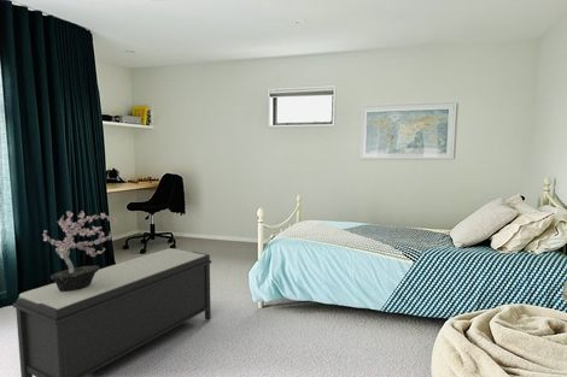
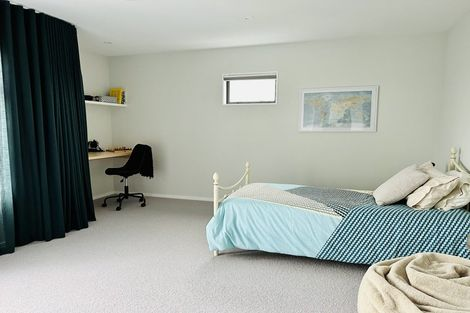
- bench (129, 308)
- potted plant (86, 245)
